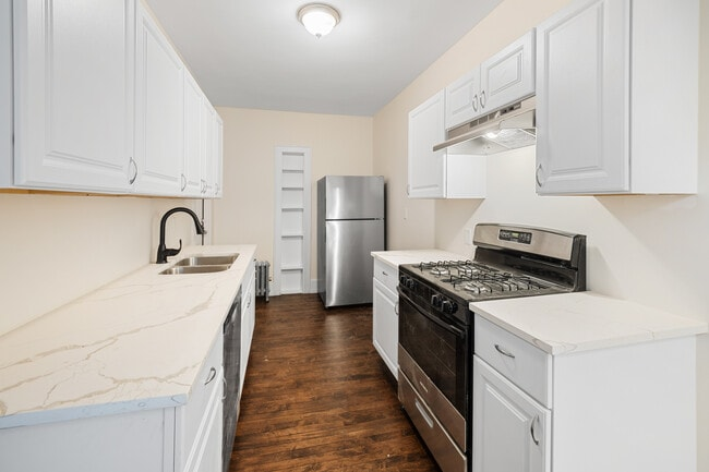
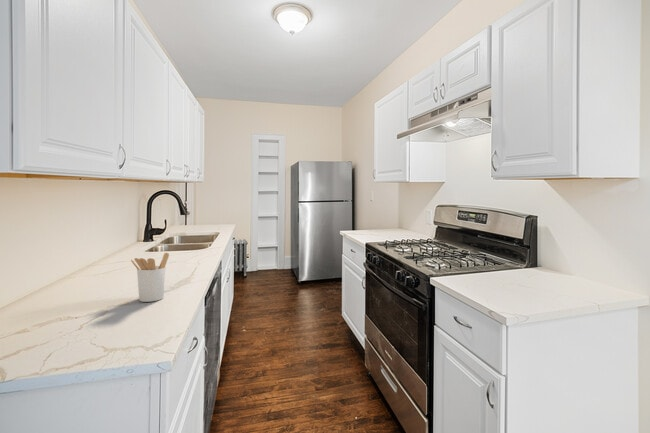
+ utensil holder (149, 277)
